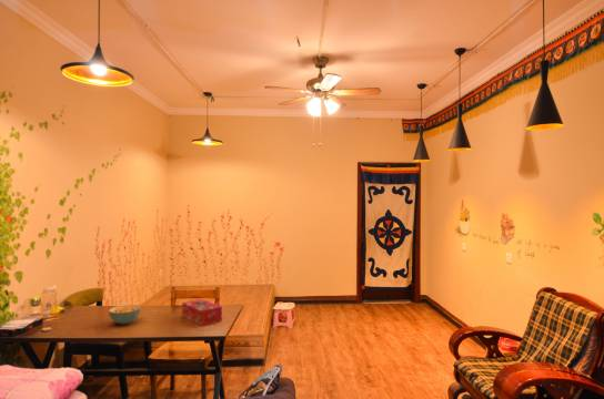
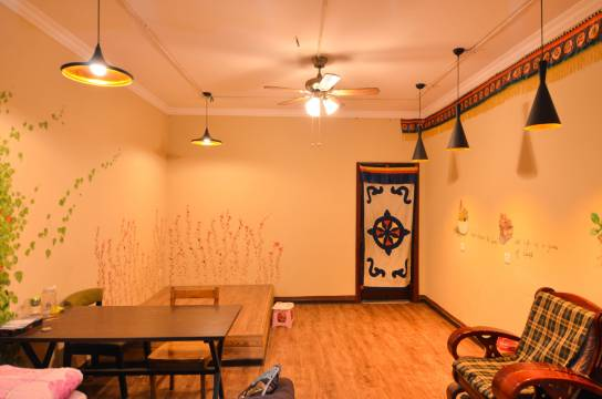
- tissue box (201, 311)
- cereal bowl (124, 315)
